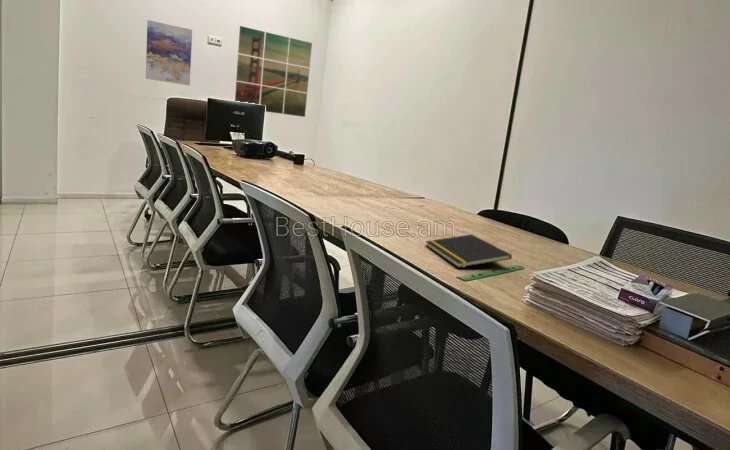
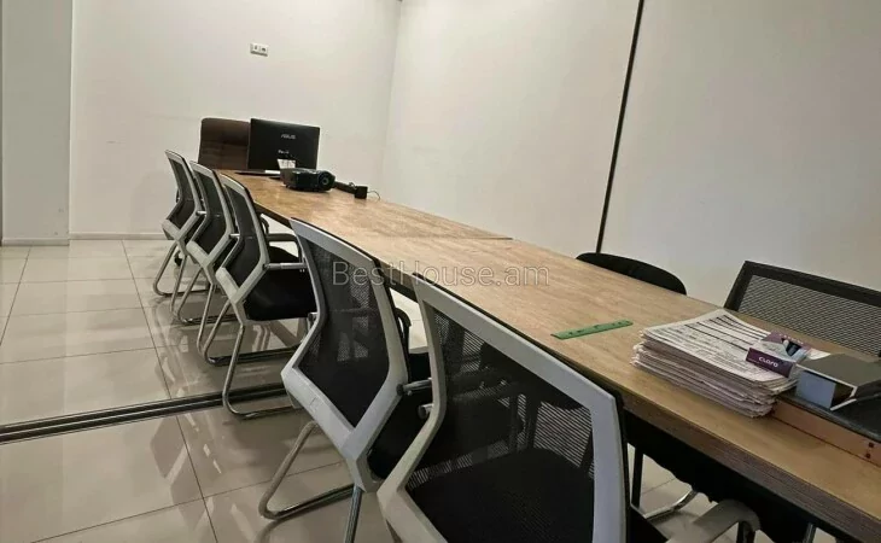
- wall art (169, 54)
- wall art (274, 74)
- notepad (465, 249)
